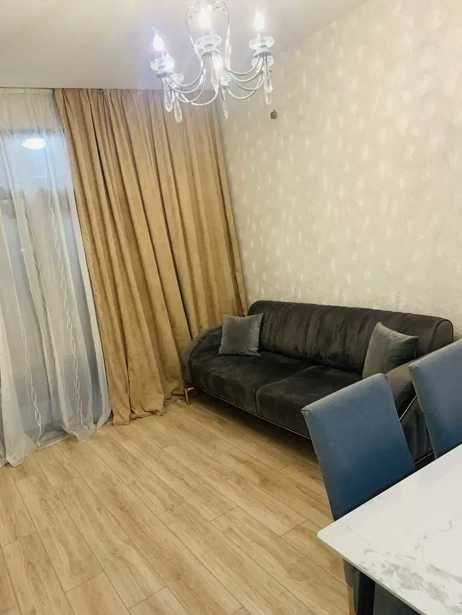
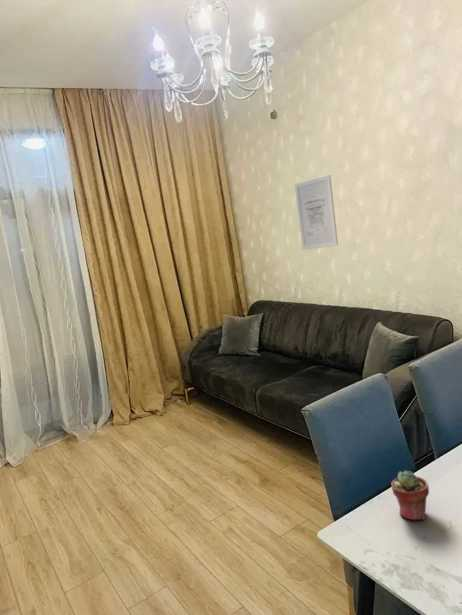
+ potted succulent (410, 492)
+ wall art (315, 214)
